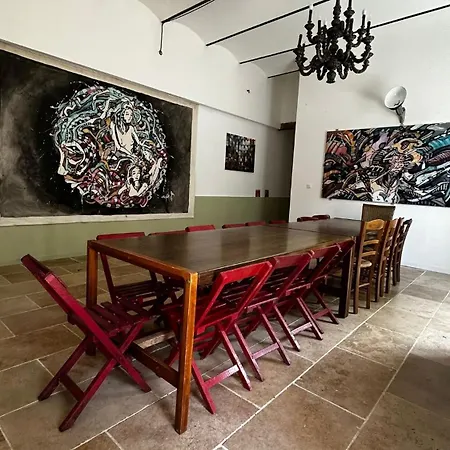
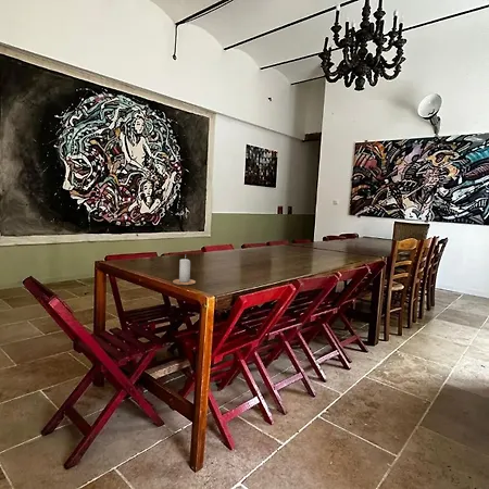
+ candle (184, 266)
